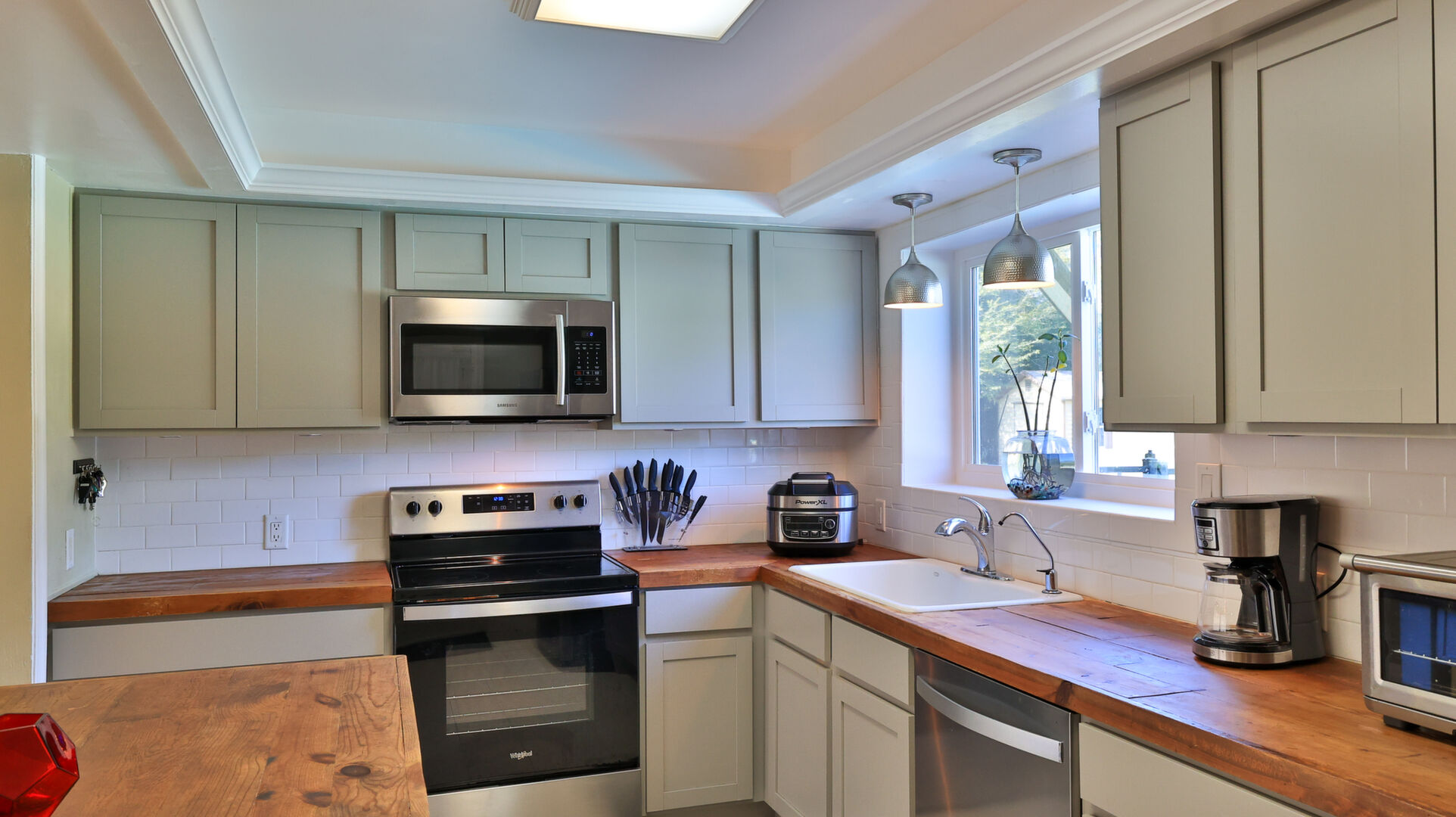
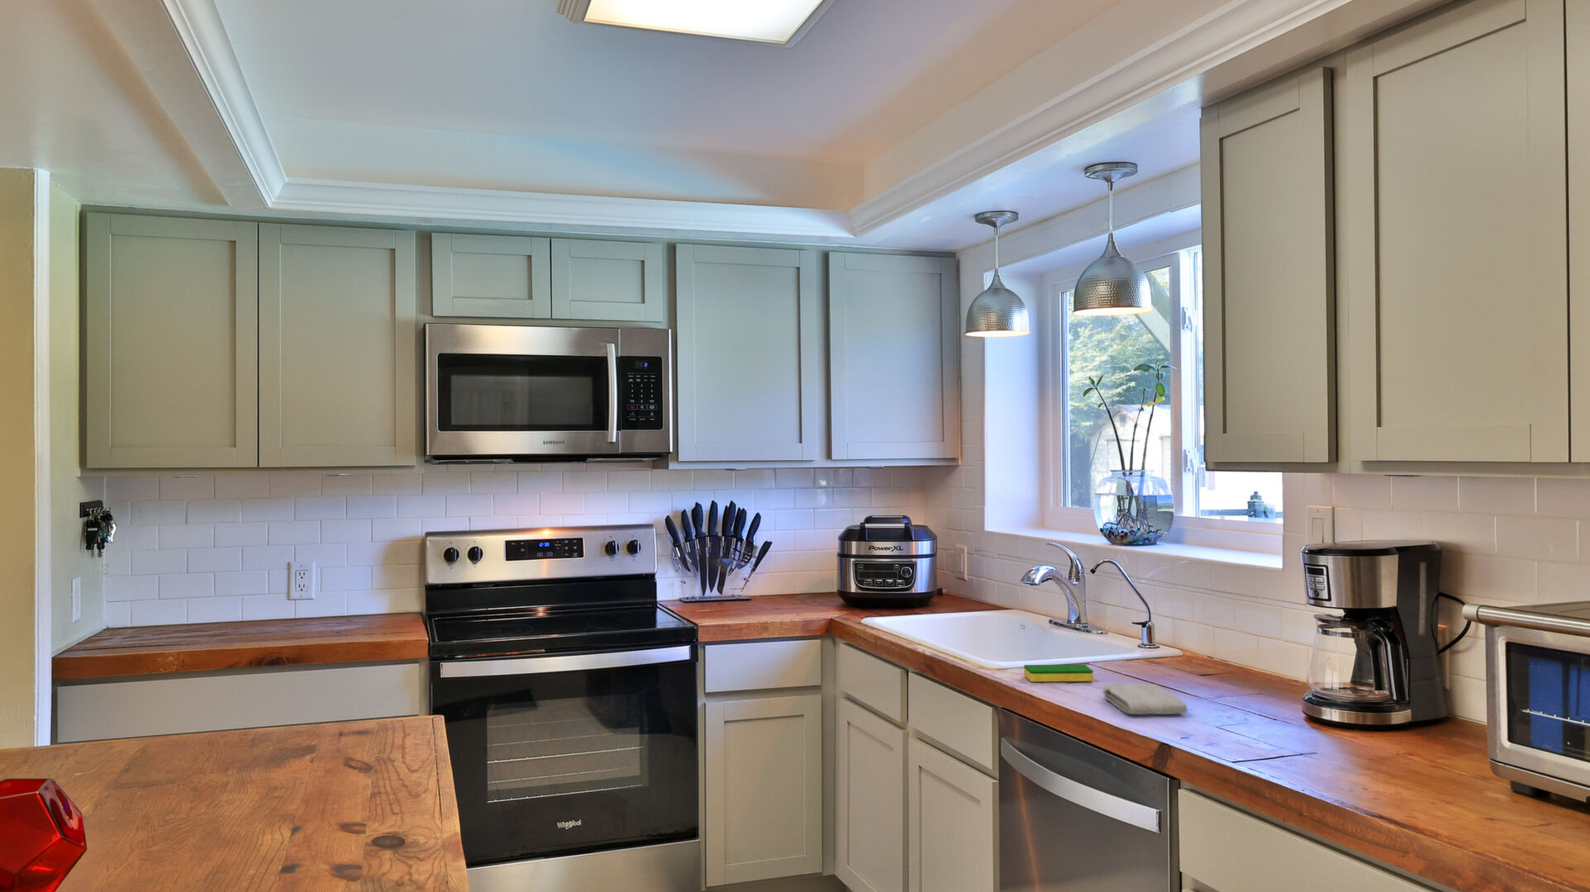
+ dish sponge (1058, 673)
+ washcloth (1142, 698)
